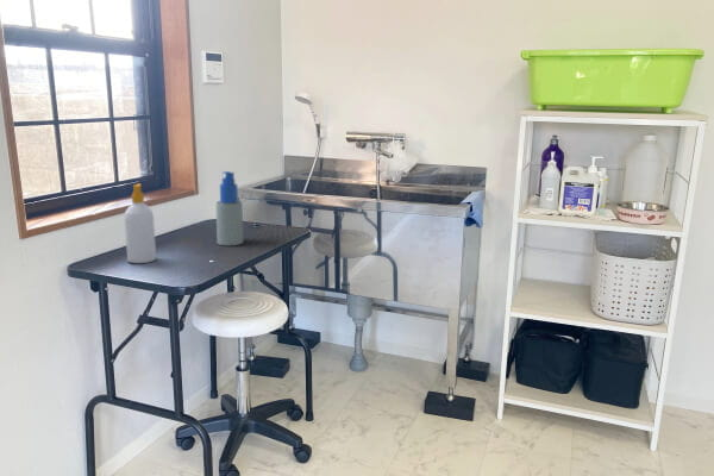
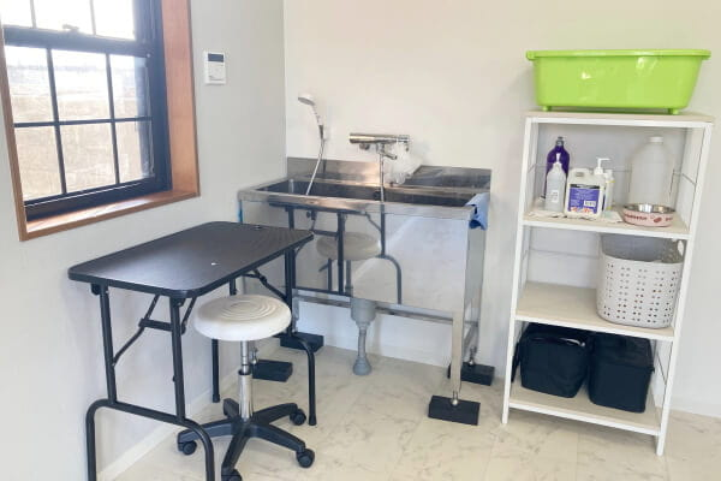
- spray bottle (228, 207)
- soap bottle (139, 223)
